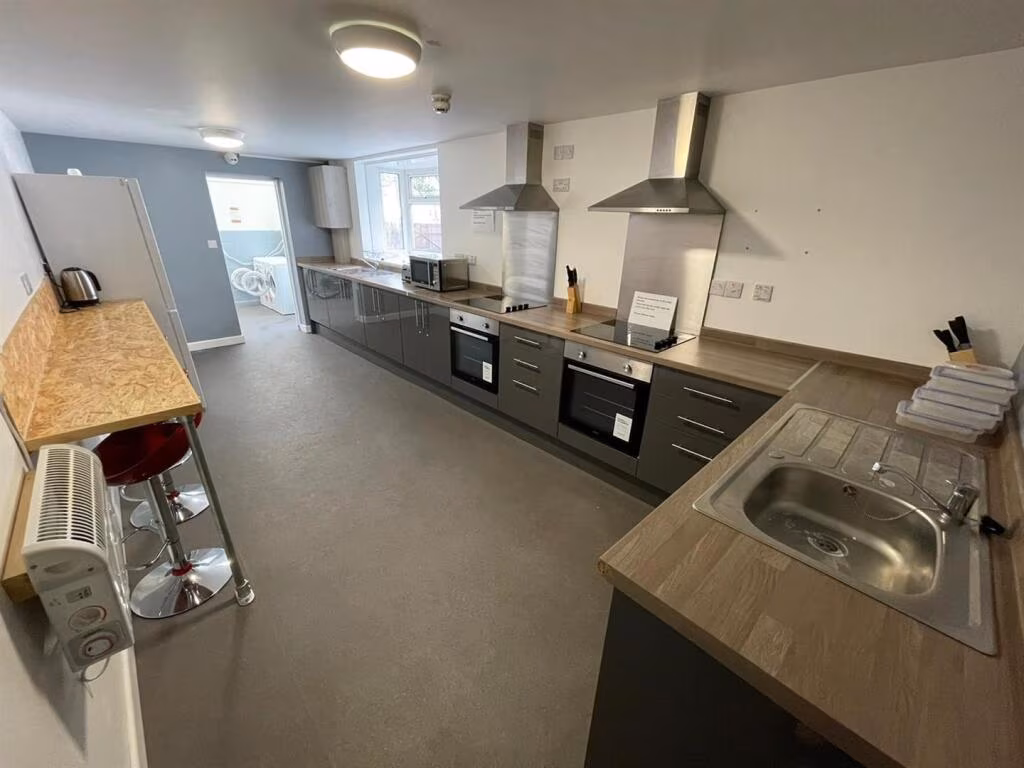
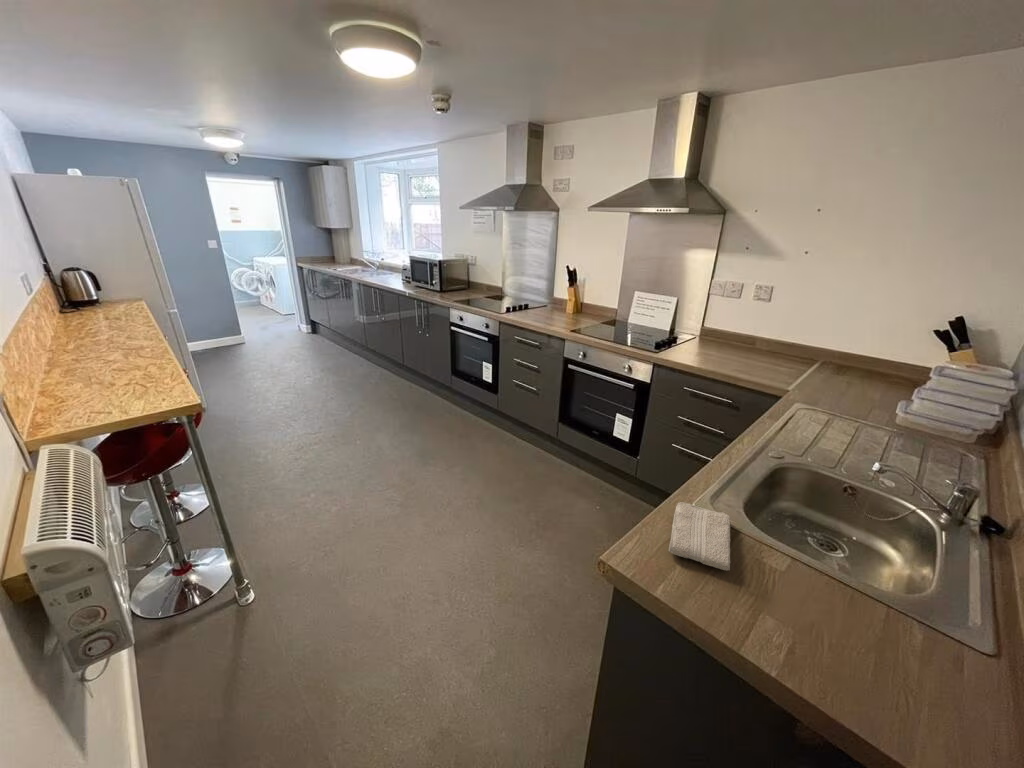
+ washcloth (701, 532)
